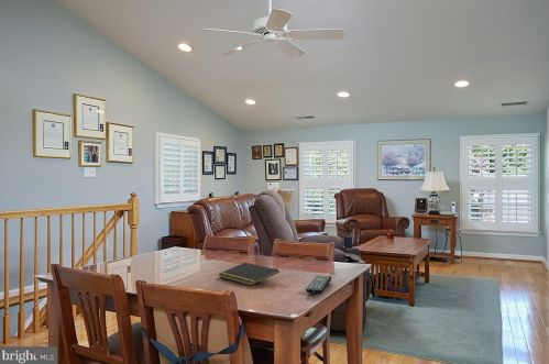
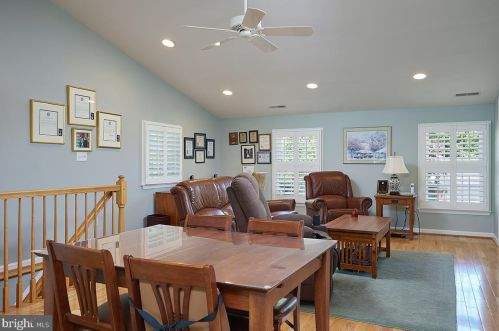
- remote control (319, 284)
- notepad (248, 273)
